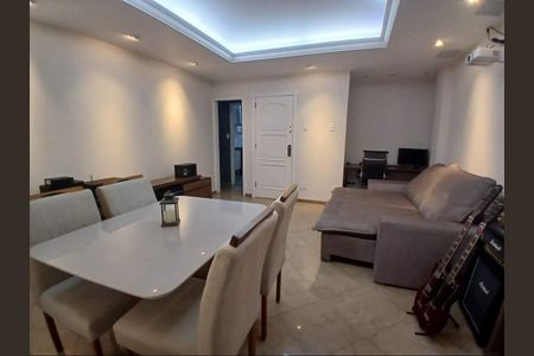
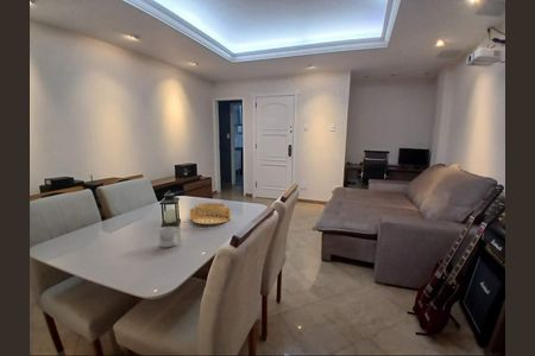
+ mug (170, 236)
+ architectural model (210, 211)
